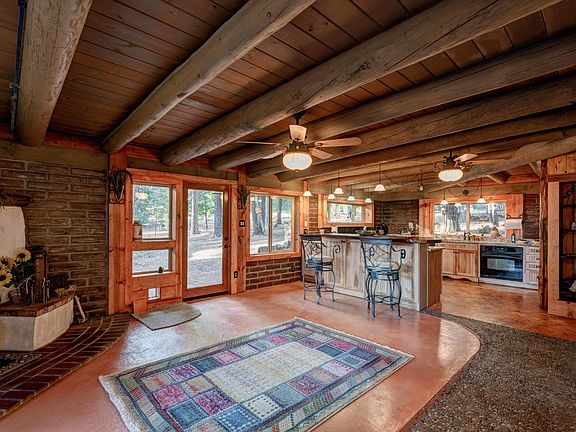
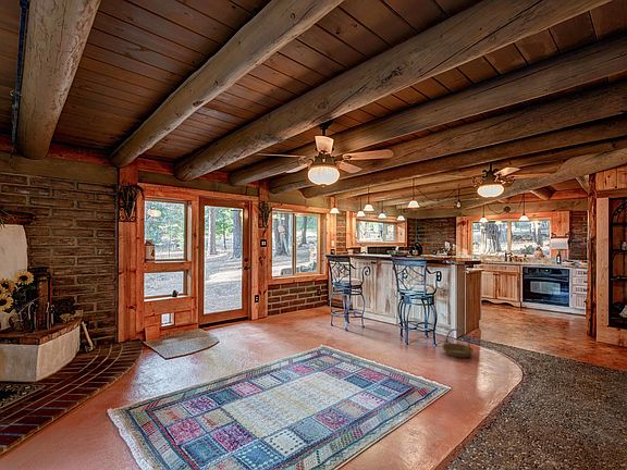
+ basket (457, 344)
